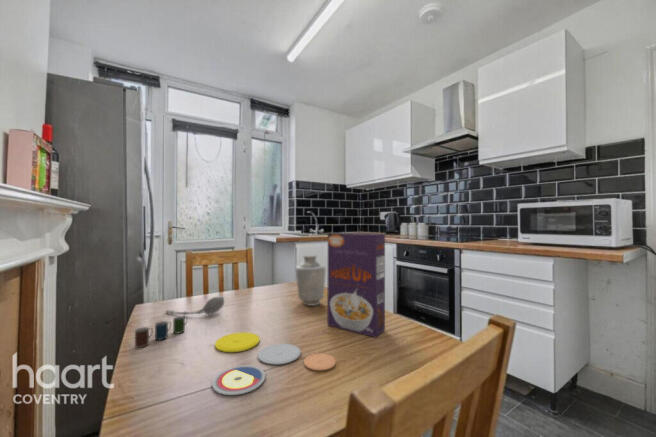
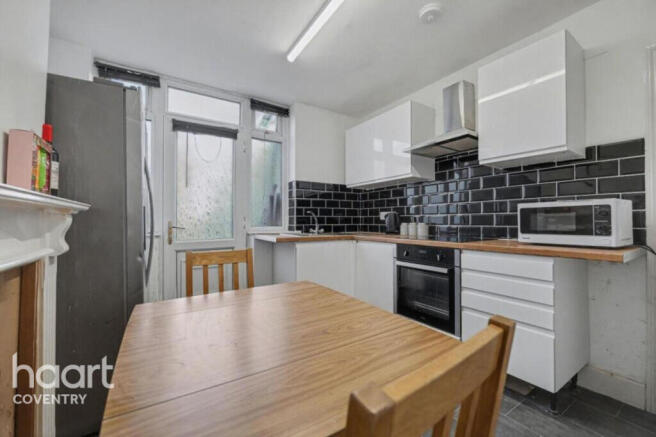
- plate (252, 366)
- vase (310, 279)
- spoon (200, 309)
- cup (163, 324)
- cereal box (355, 280)
